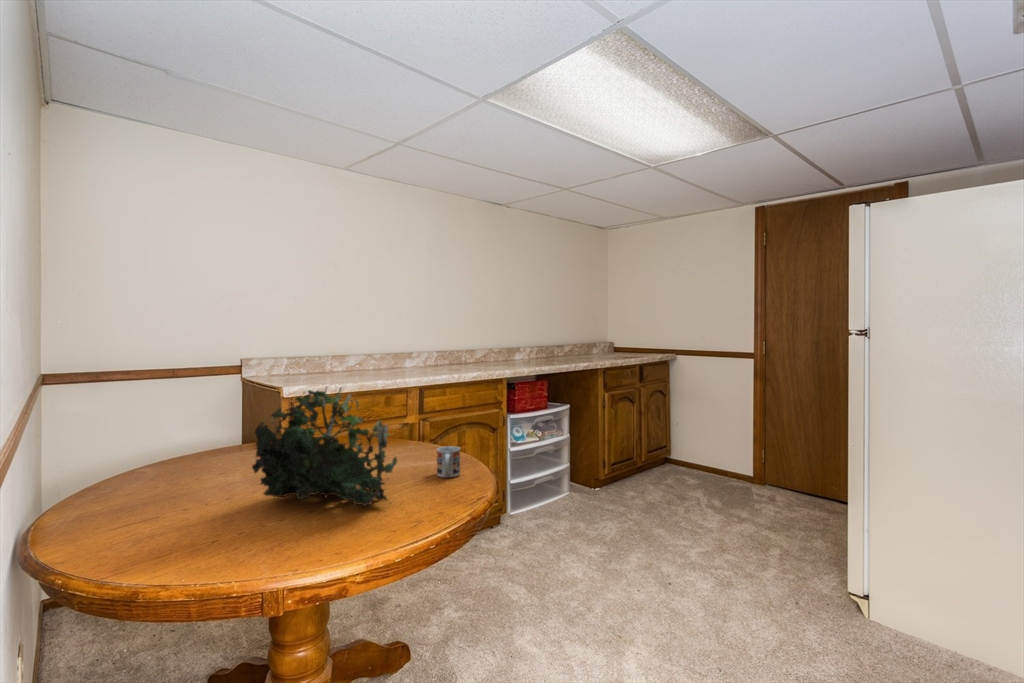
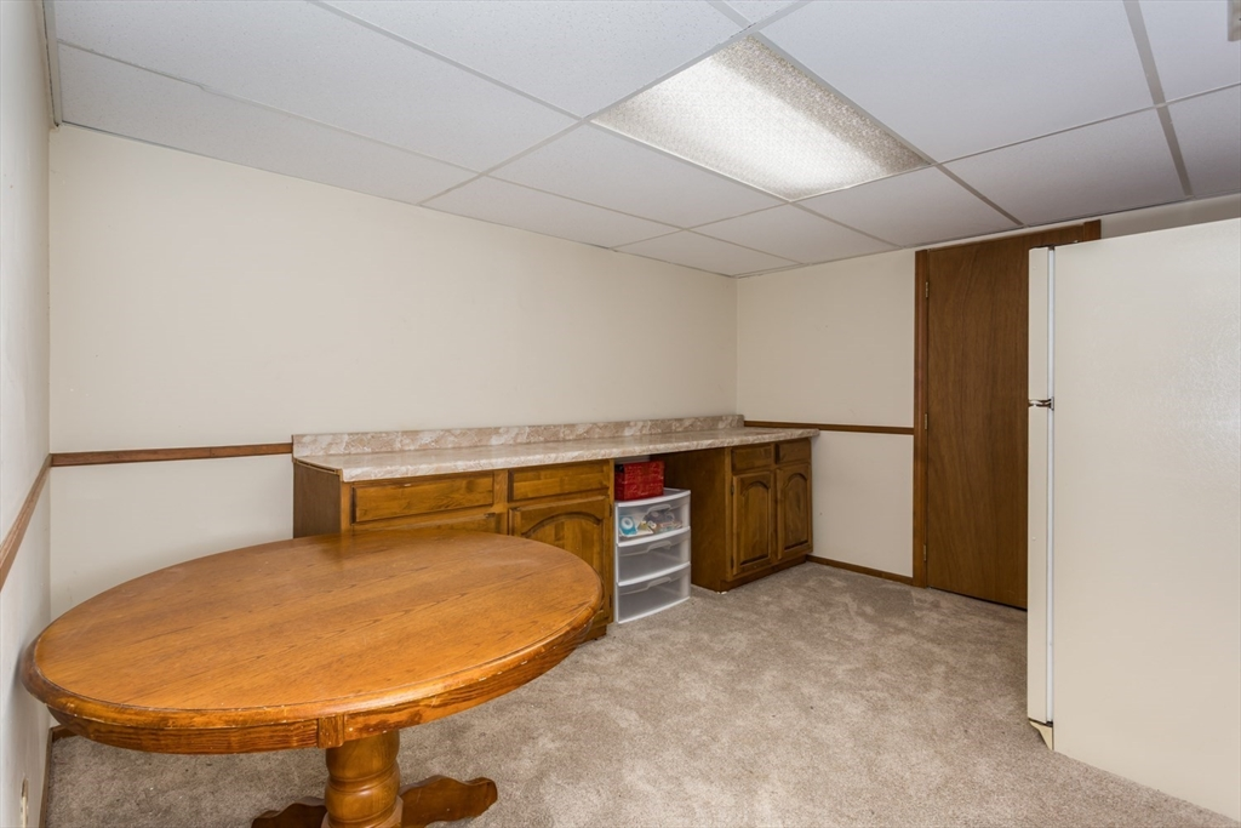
- cup (448, 462)
- plant (329, 443)
